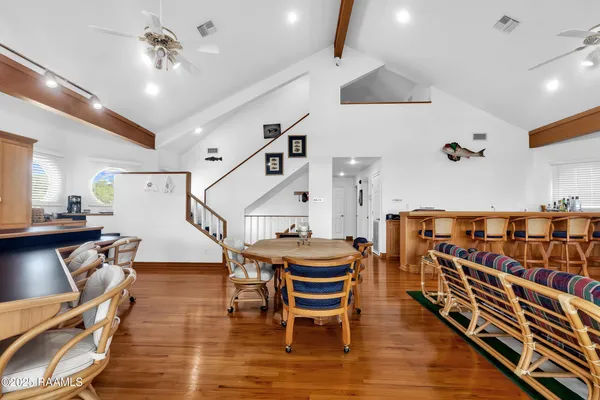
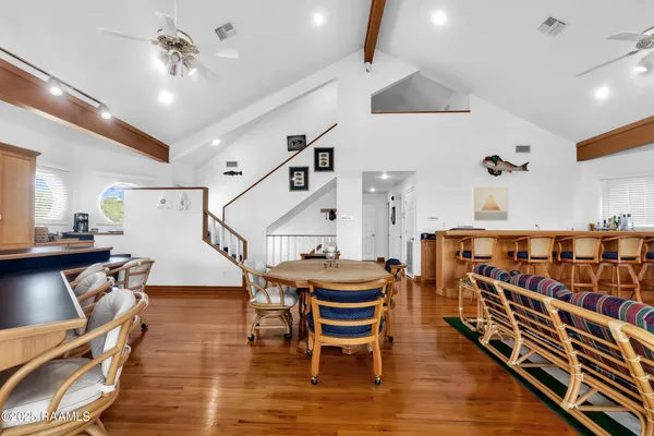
+ wall art (489, 204)
